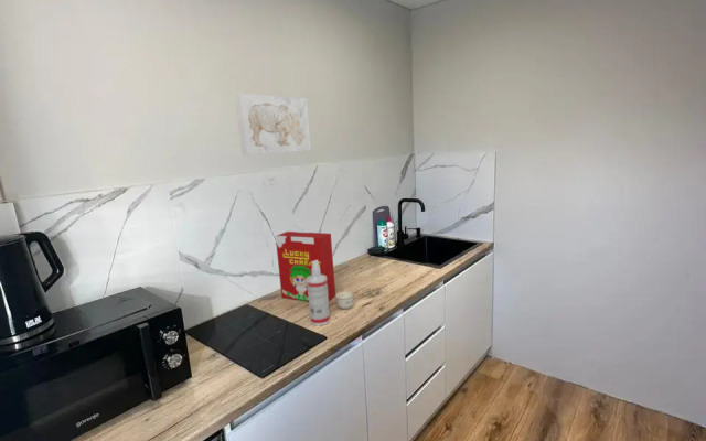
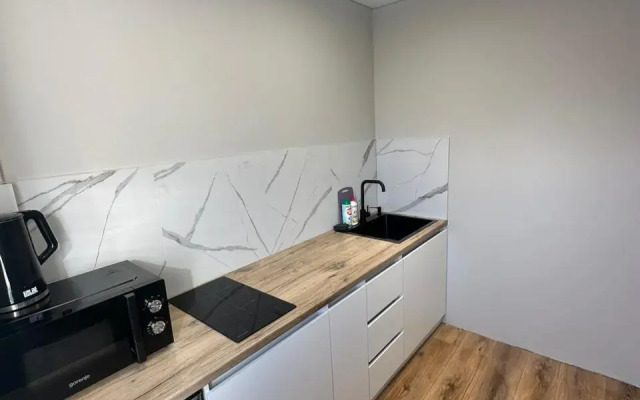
- wall art (276, 125)
- cup (346, 300)
- cereal box (304, 266)
- spray bottle (318, 291)
